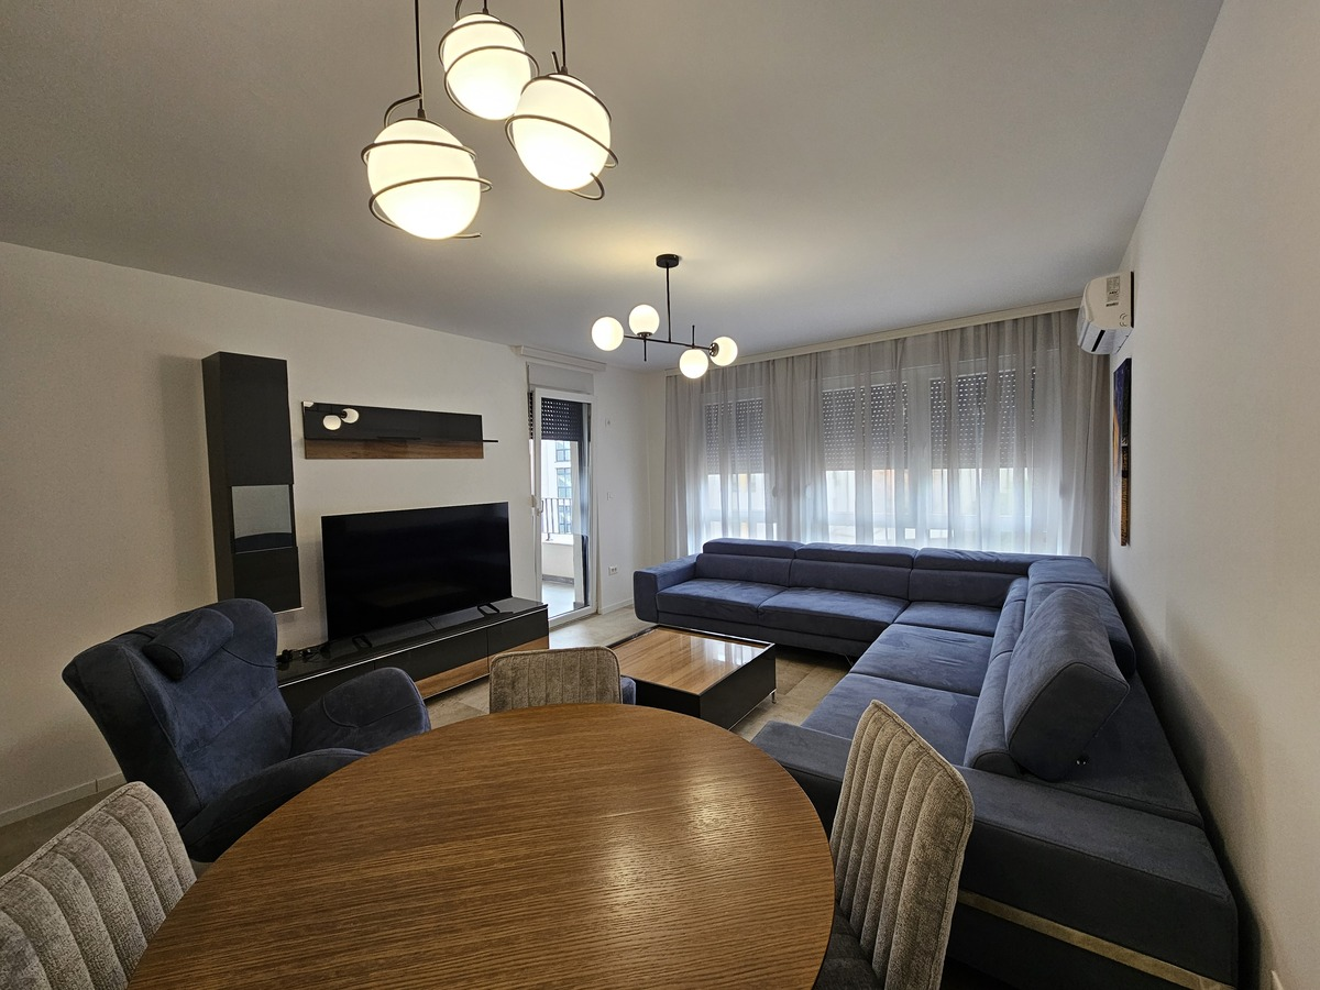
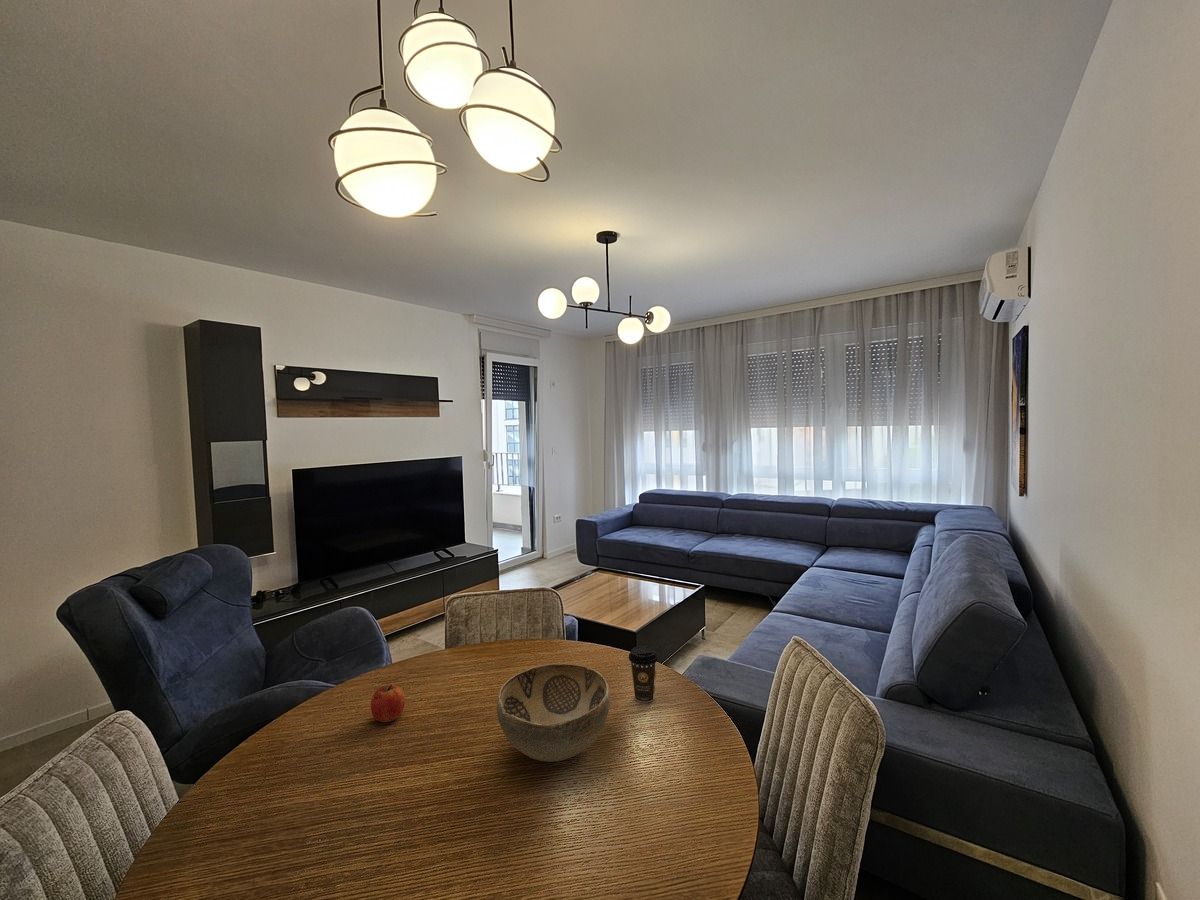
+ fruit (387, 701)
+ decorative bowl (554, 717)
+ coffee cup (643, 674)
